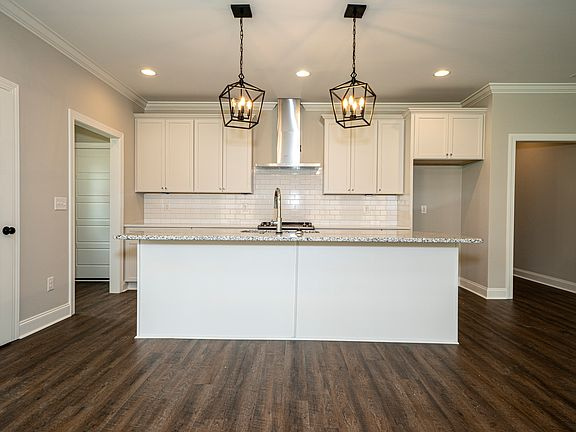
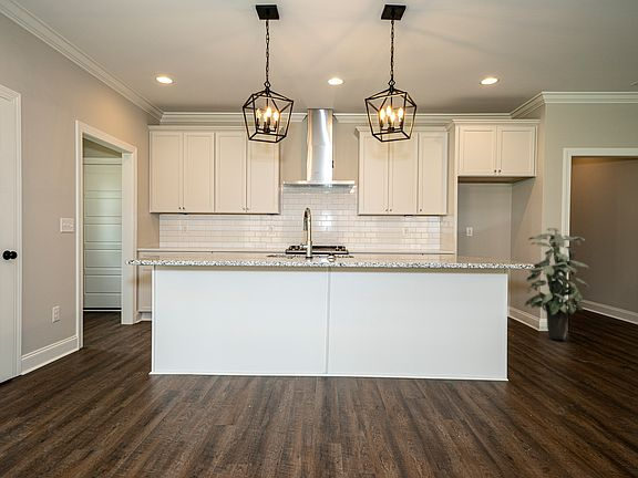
+ indoor plant (554, 282)
